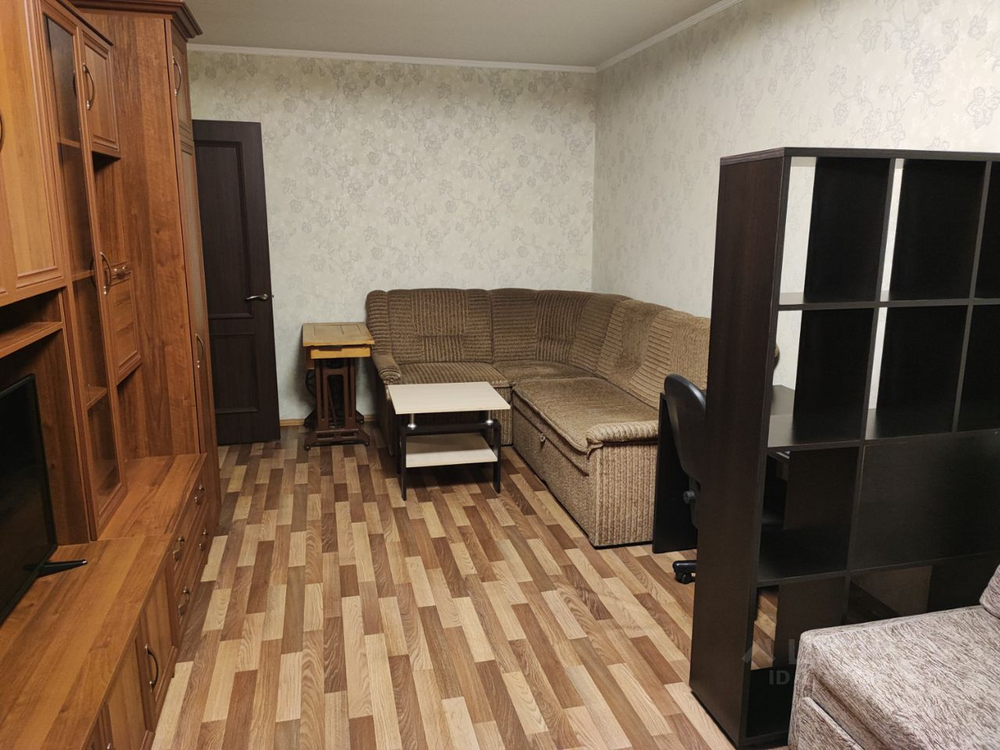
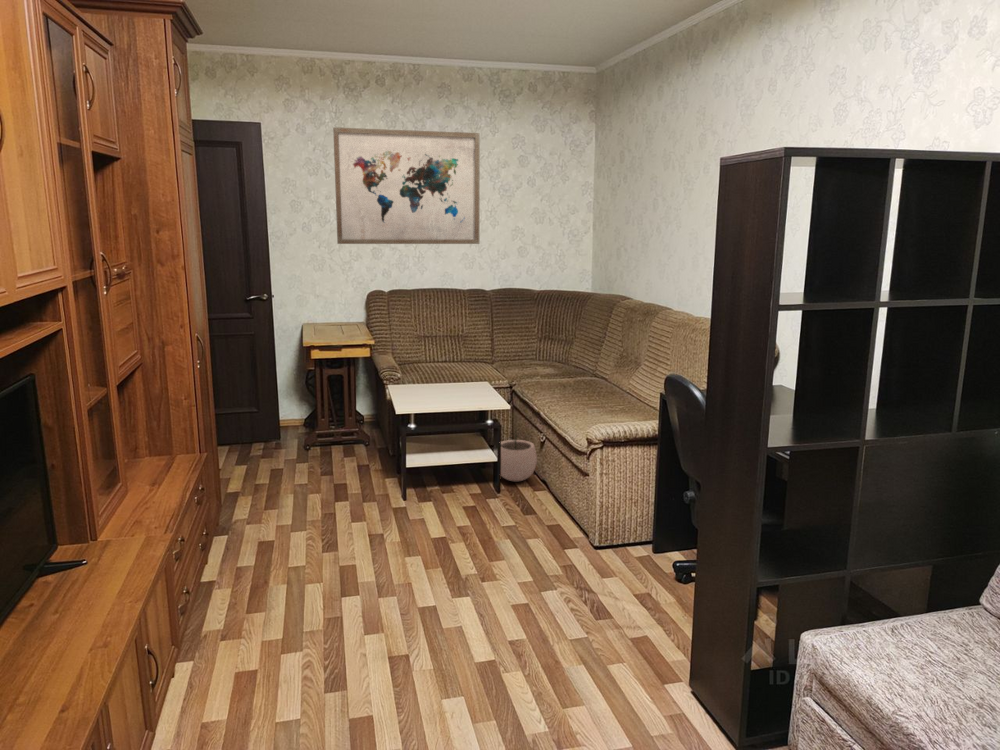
+ plant pot (515, 454)
+ wall art (409, 188)
